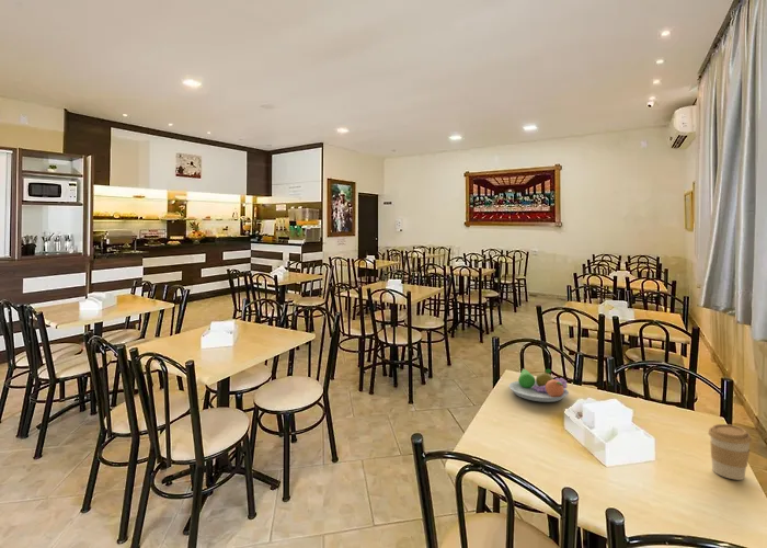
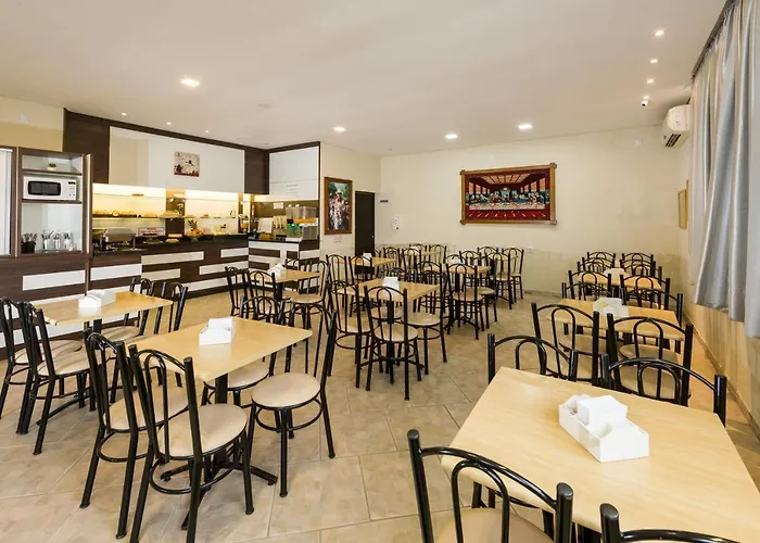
- coffee cup (729, 450)
- fruit bowl (537, 383)
